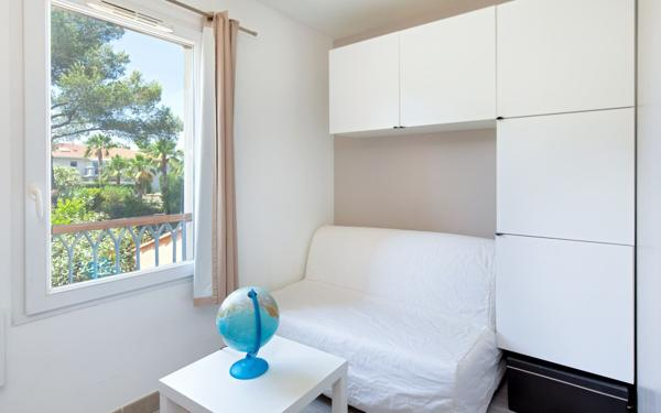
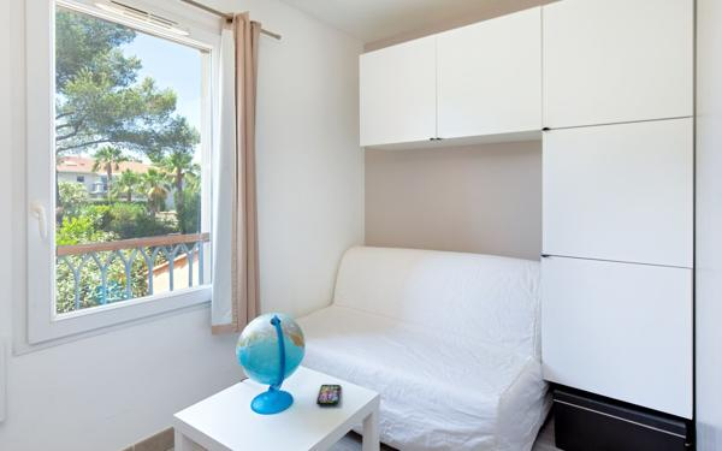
+ smartphone (329, 393)
